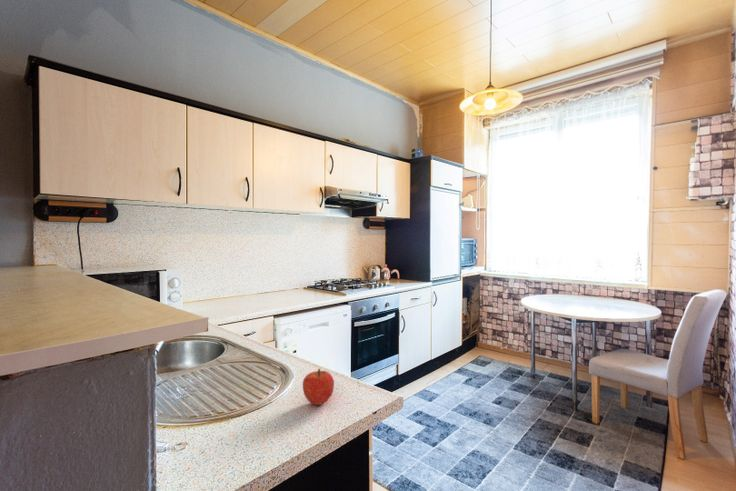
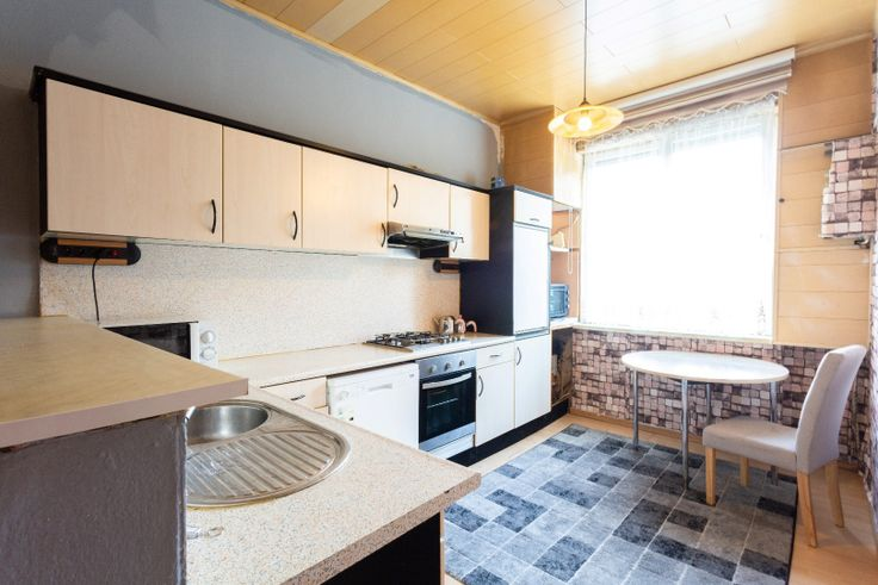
- fruit (318, 386)
